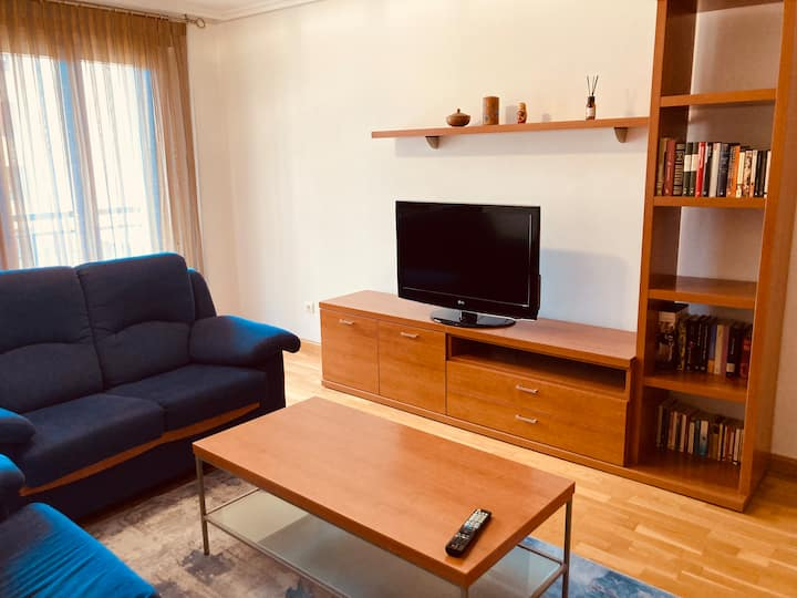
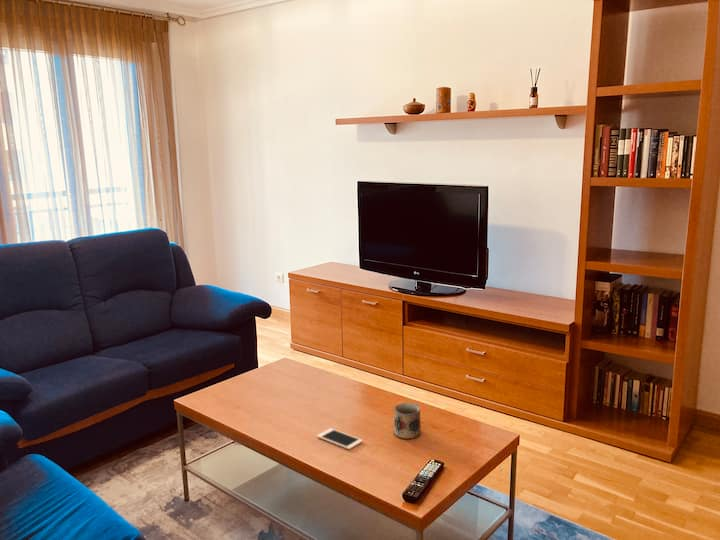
+ mug (406, 419)
+ cell phone (339, 438)
